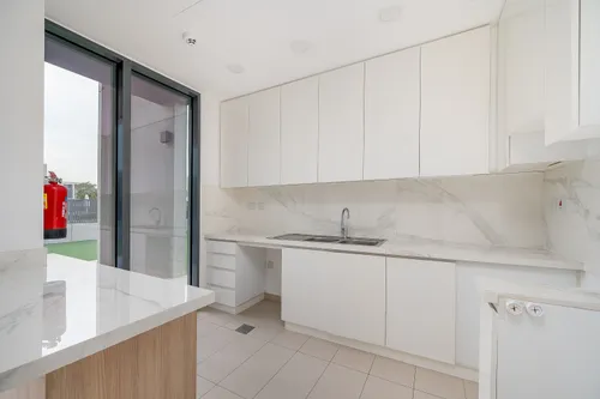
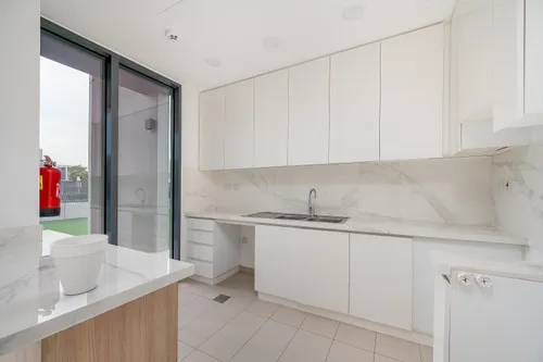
+ cup (80, 263)
